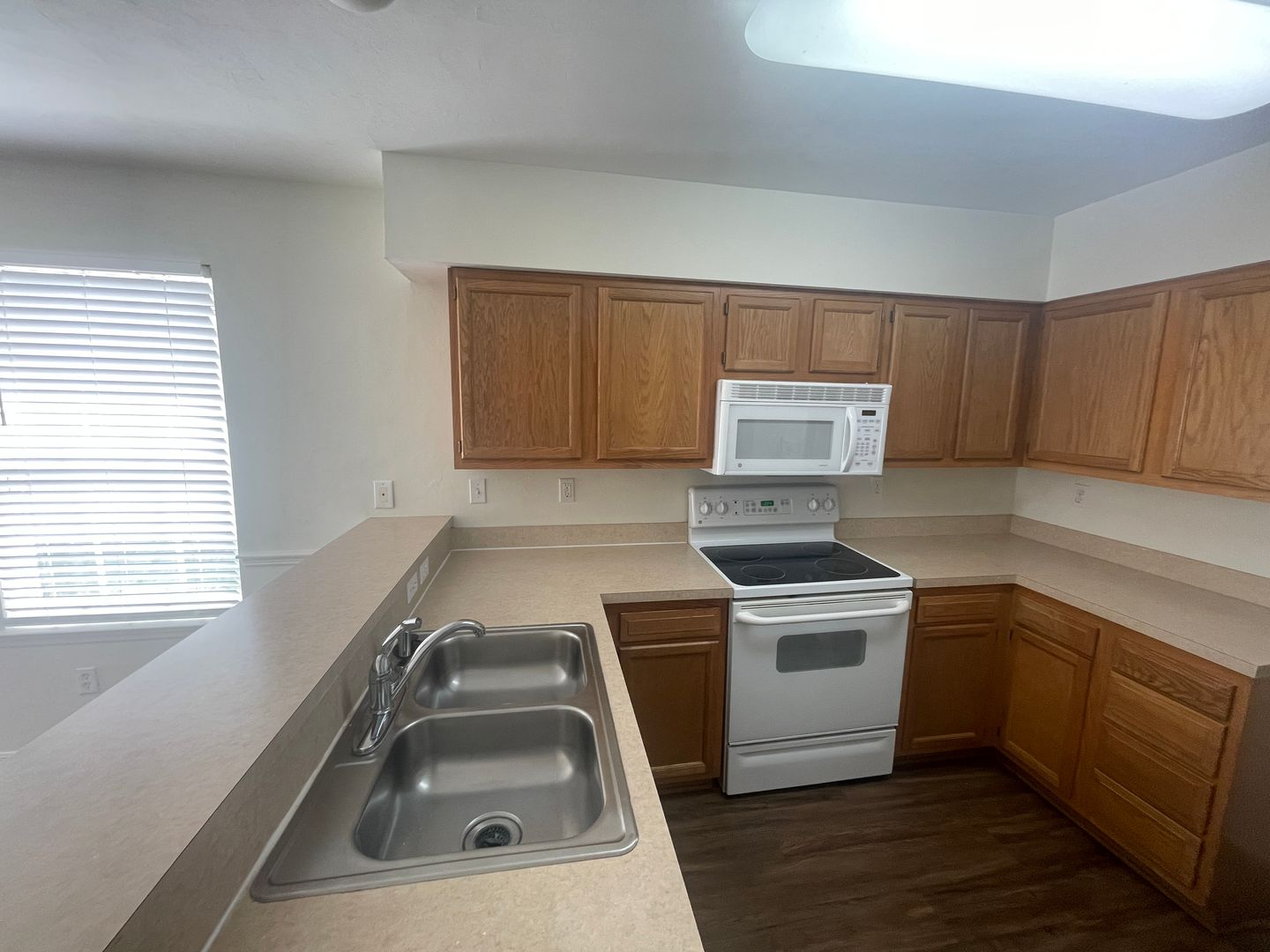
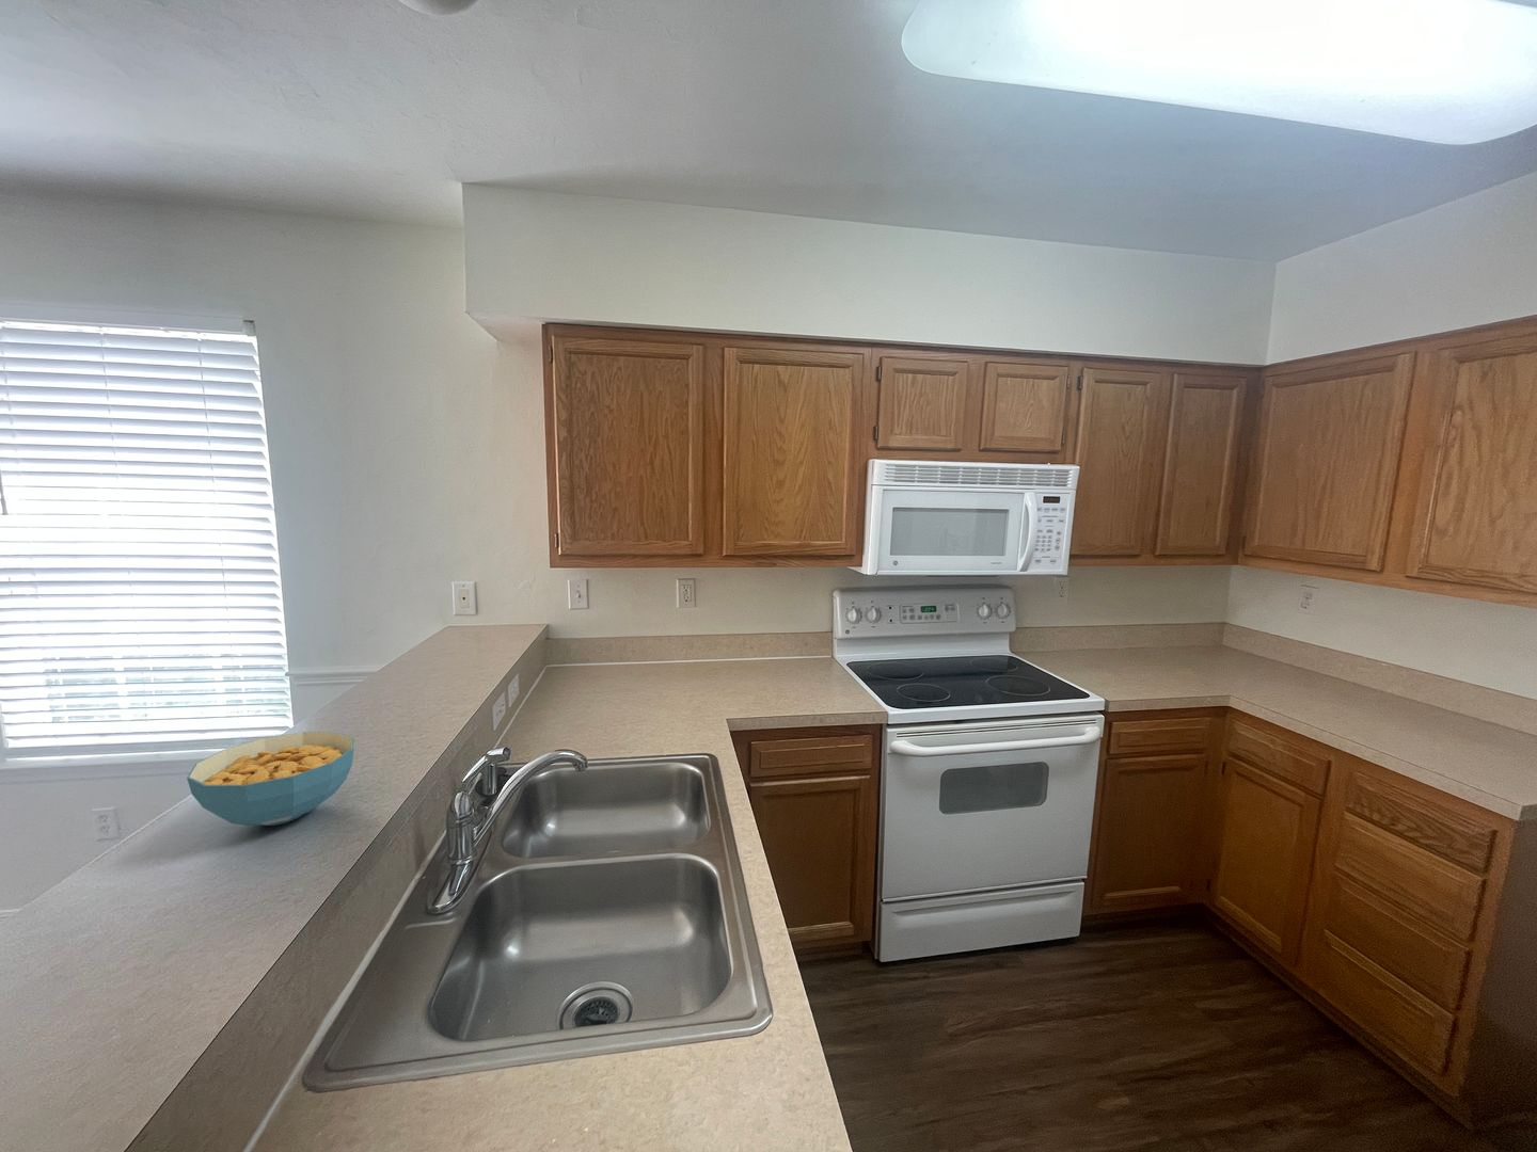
+ cereal bowl (280, 785)
